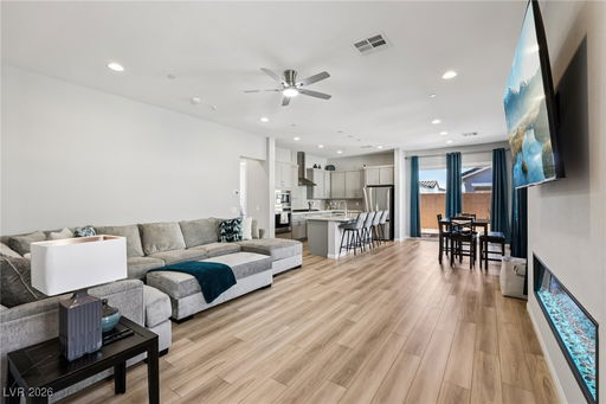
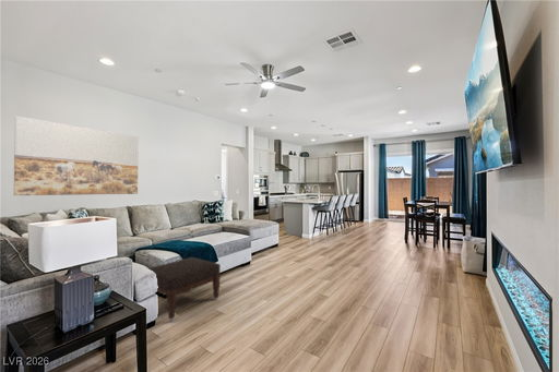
+ wall art (85, 160)
+ ottoman (182, 283)
